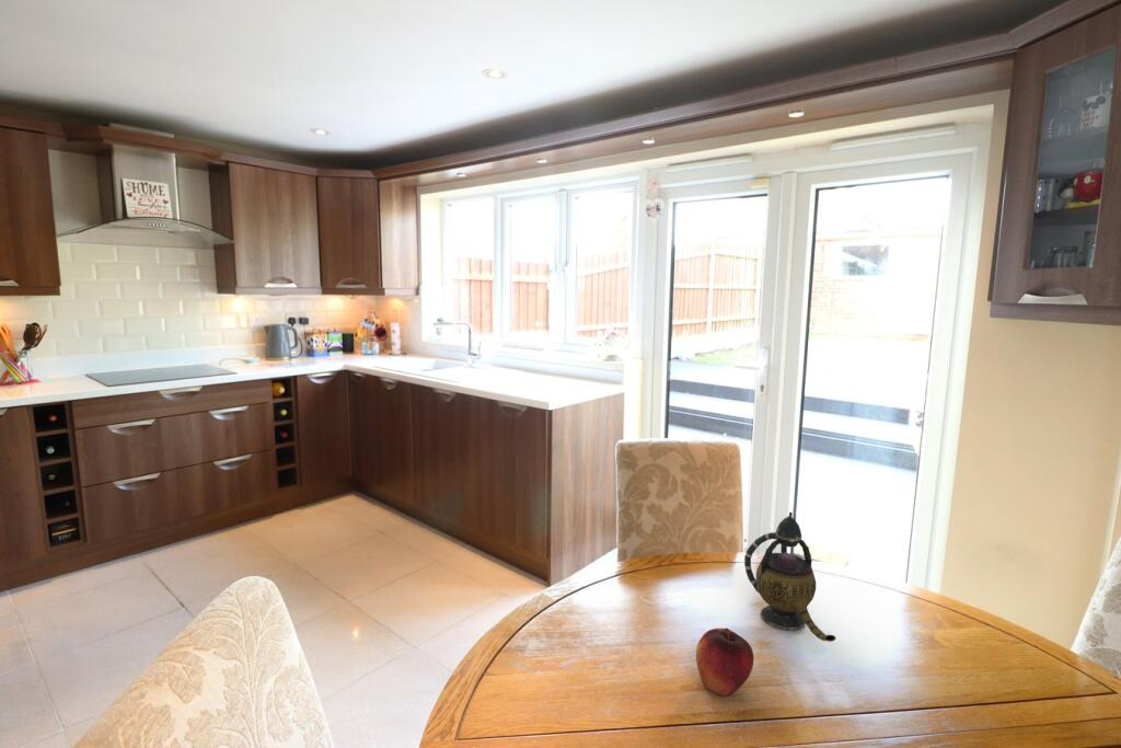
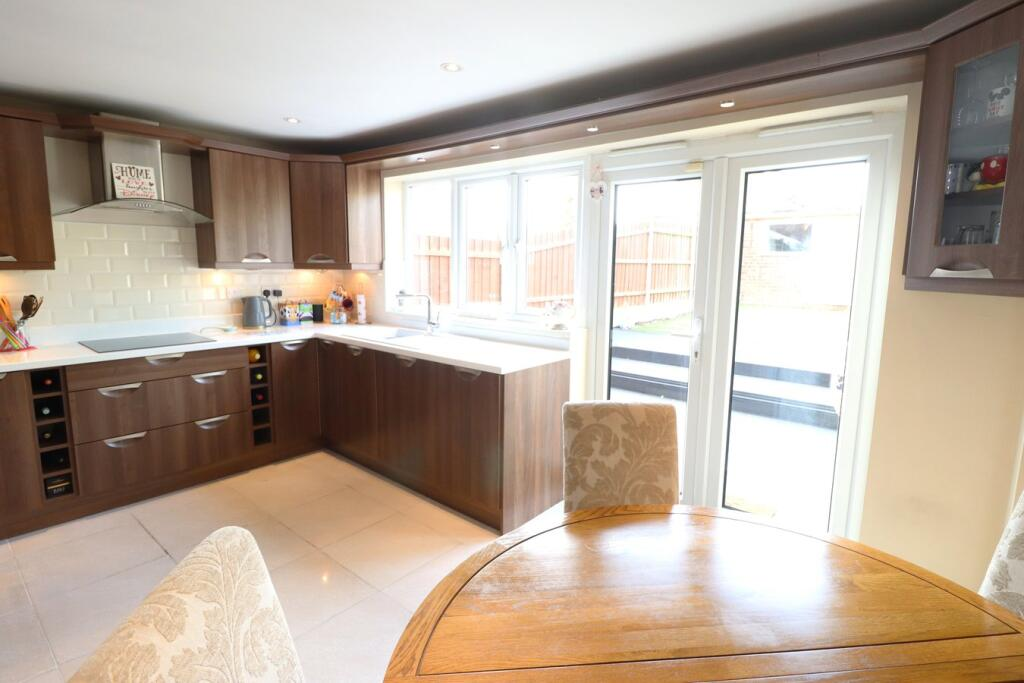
- teapot (796, 575)
- fruit (724, 659)
